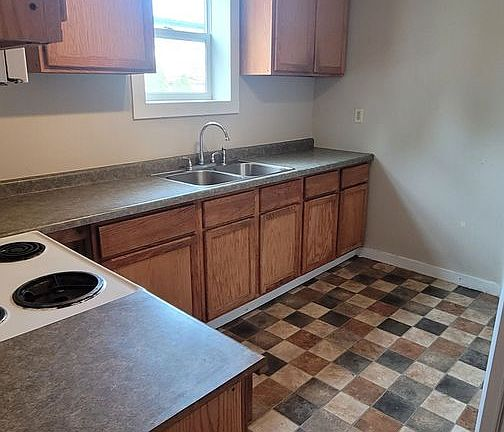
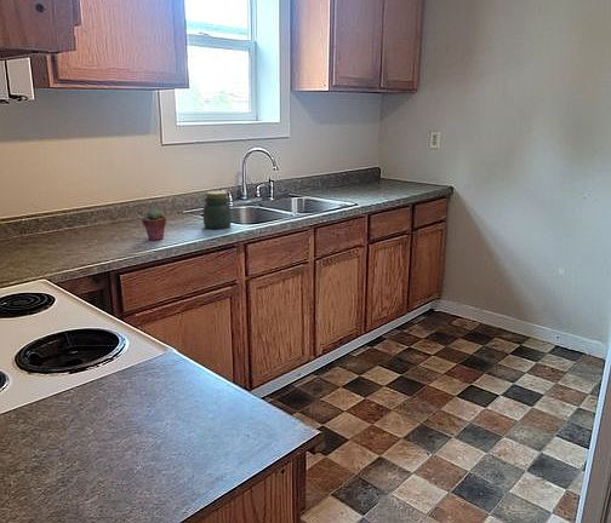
+ jar (216, 209)
+ potted succulent (154, 223)
